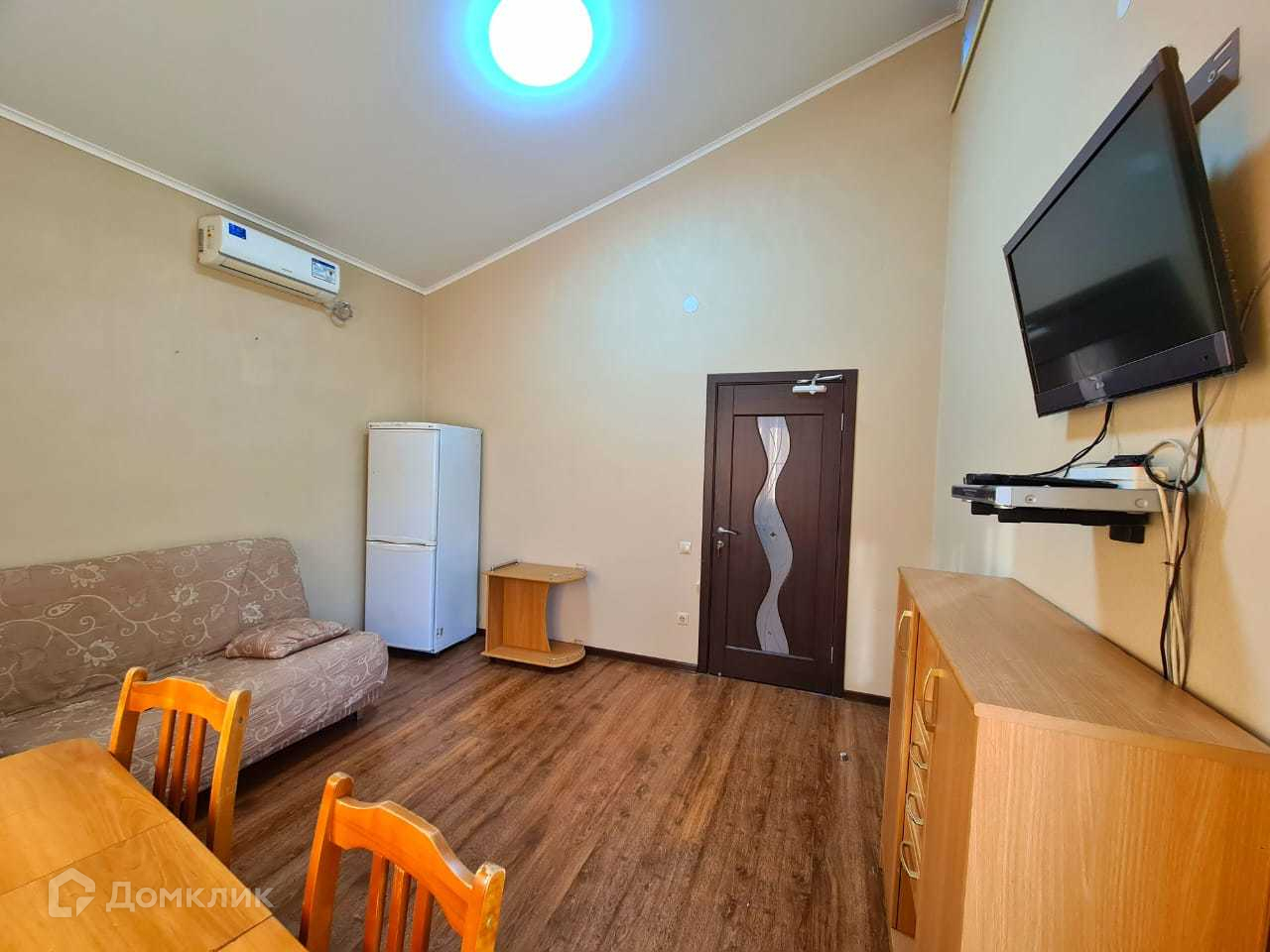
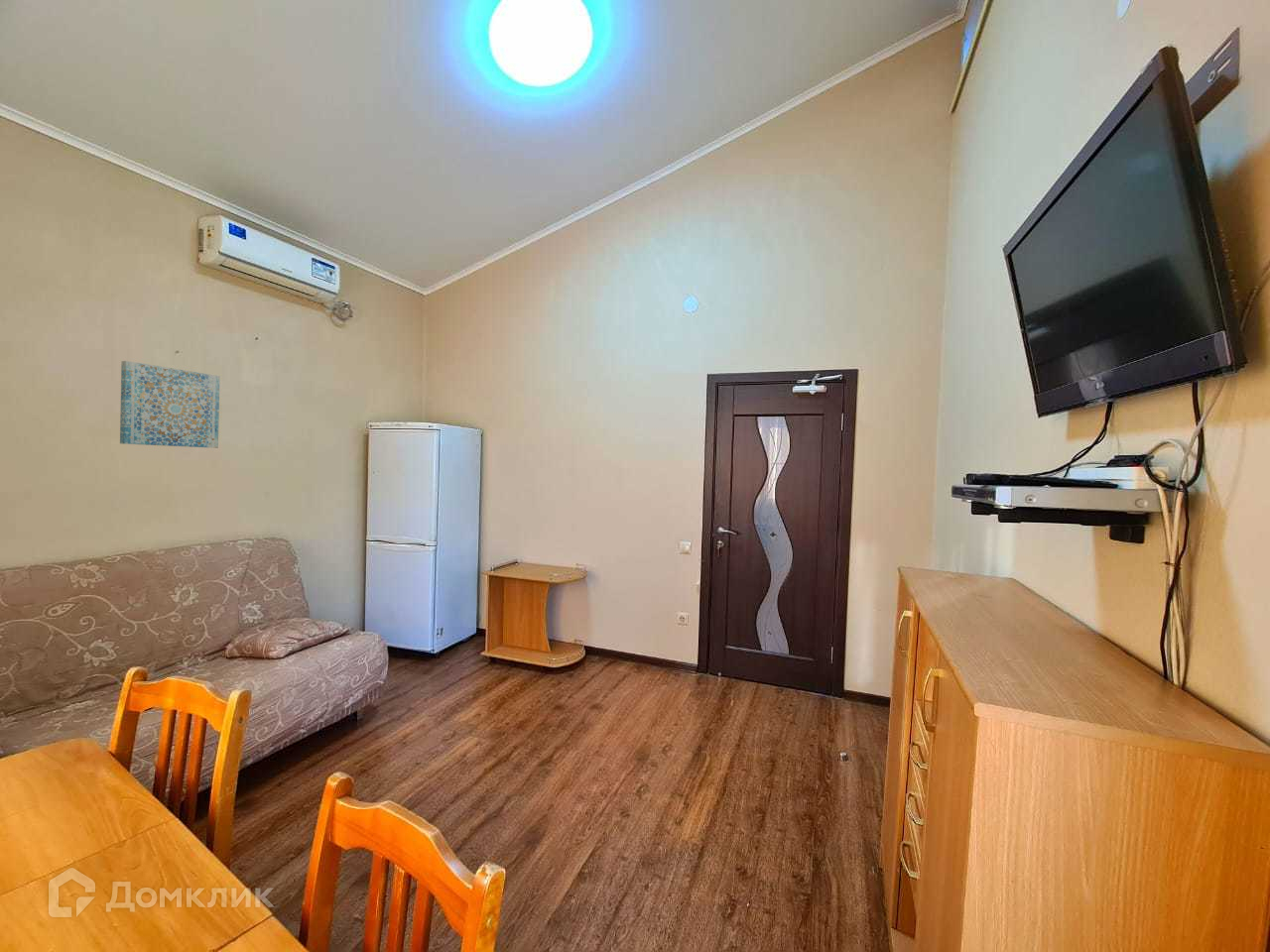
+ wall art (173, 408)
